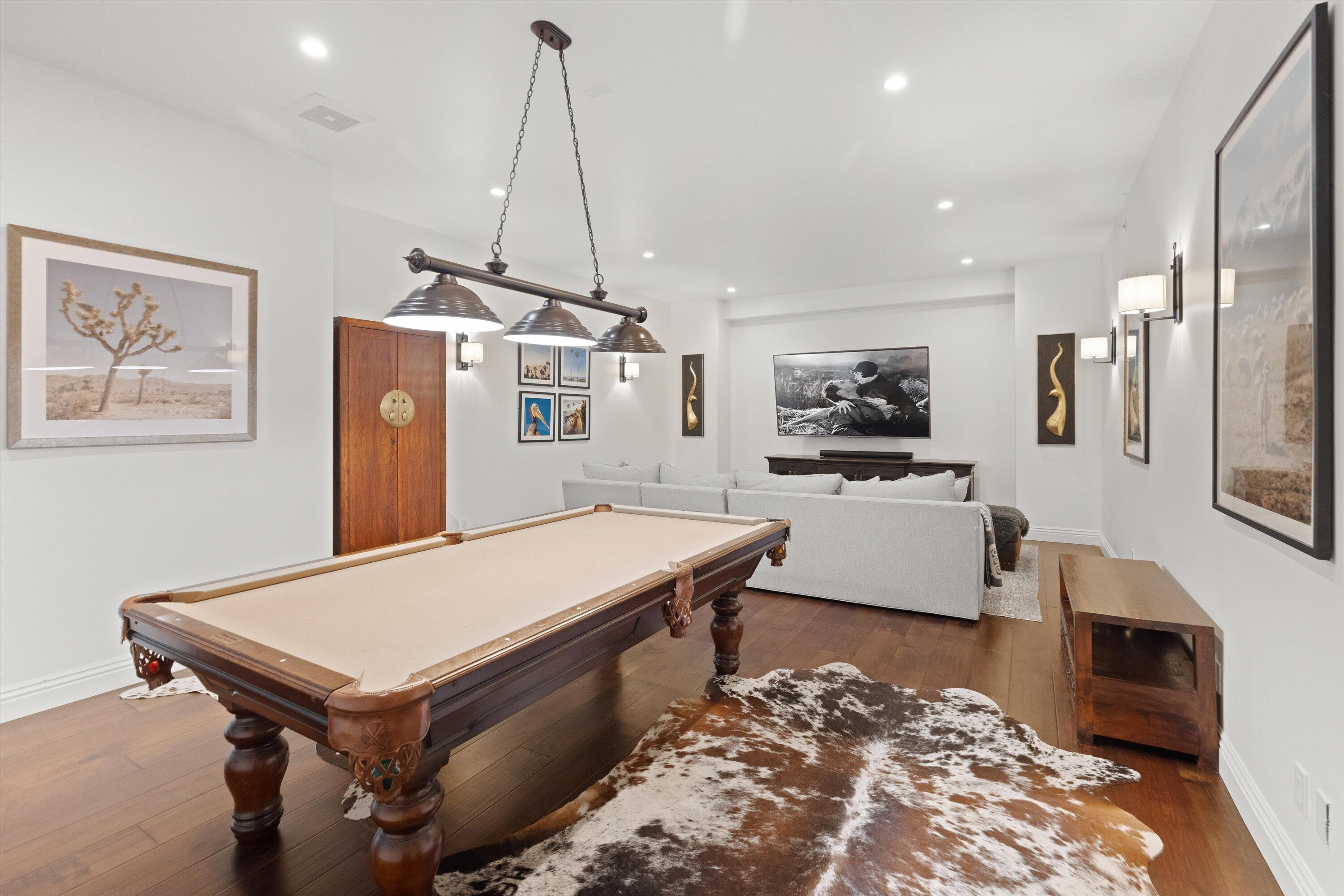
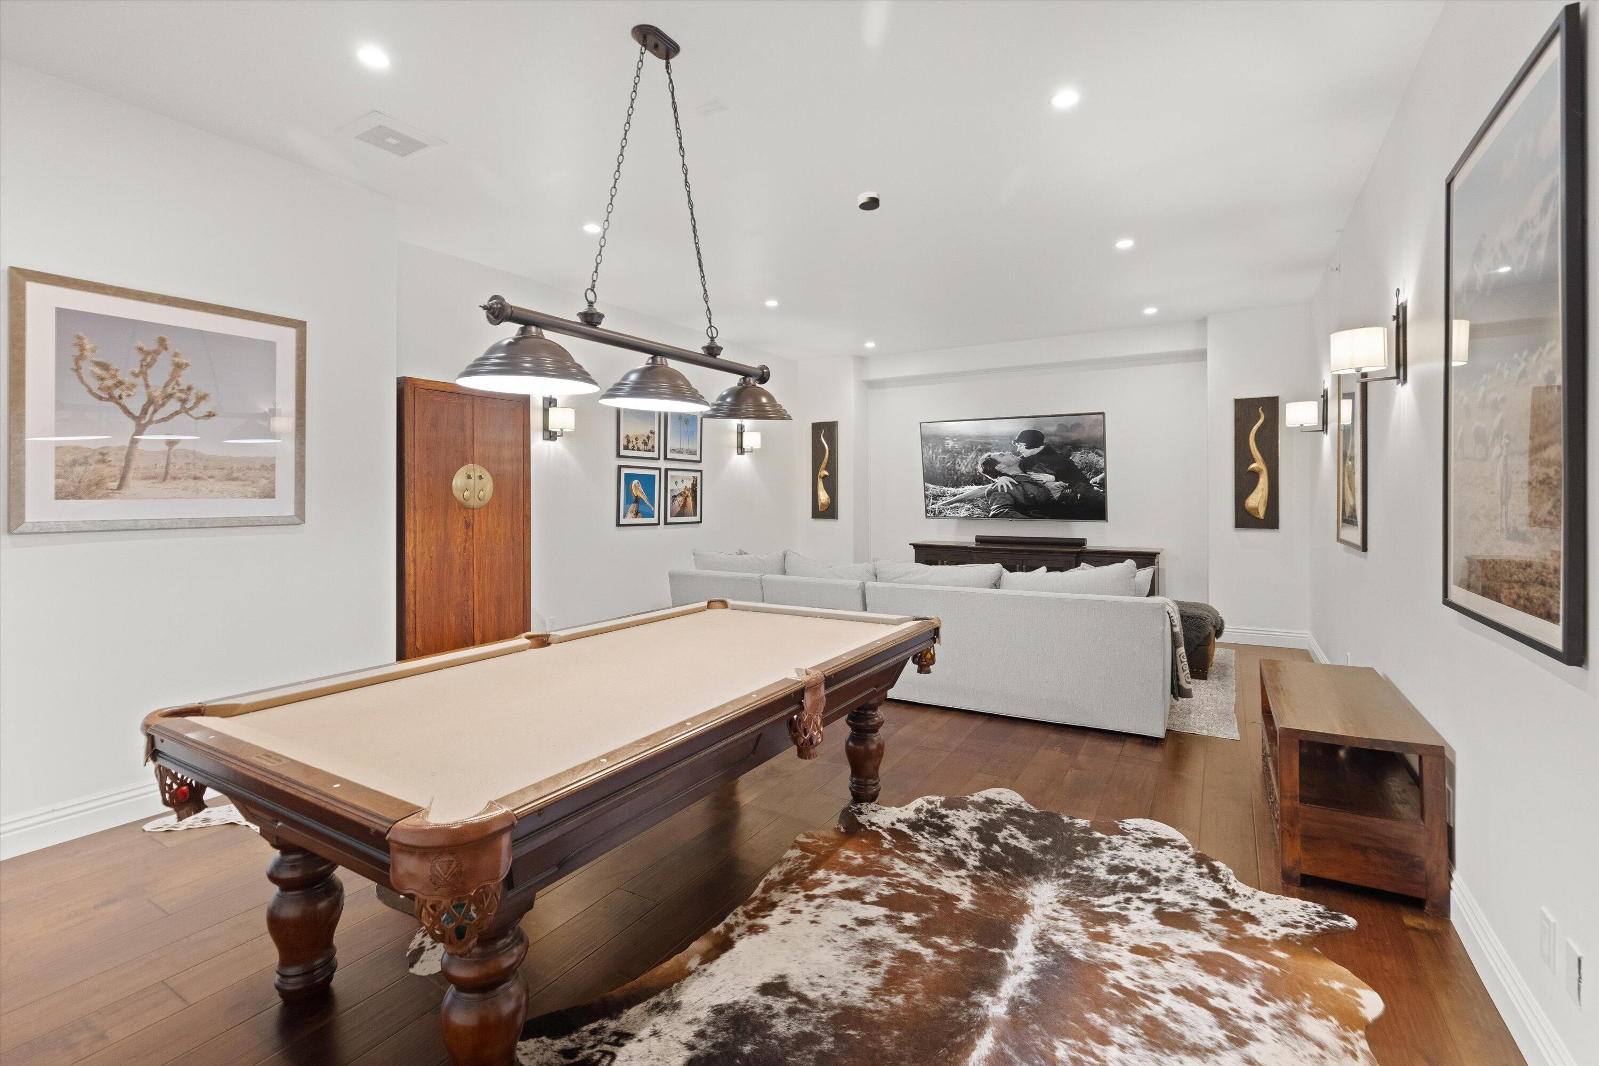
+ smoke detector (869, 201)
